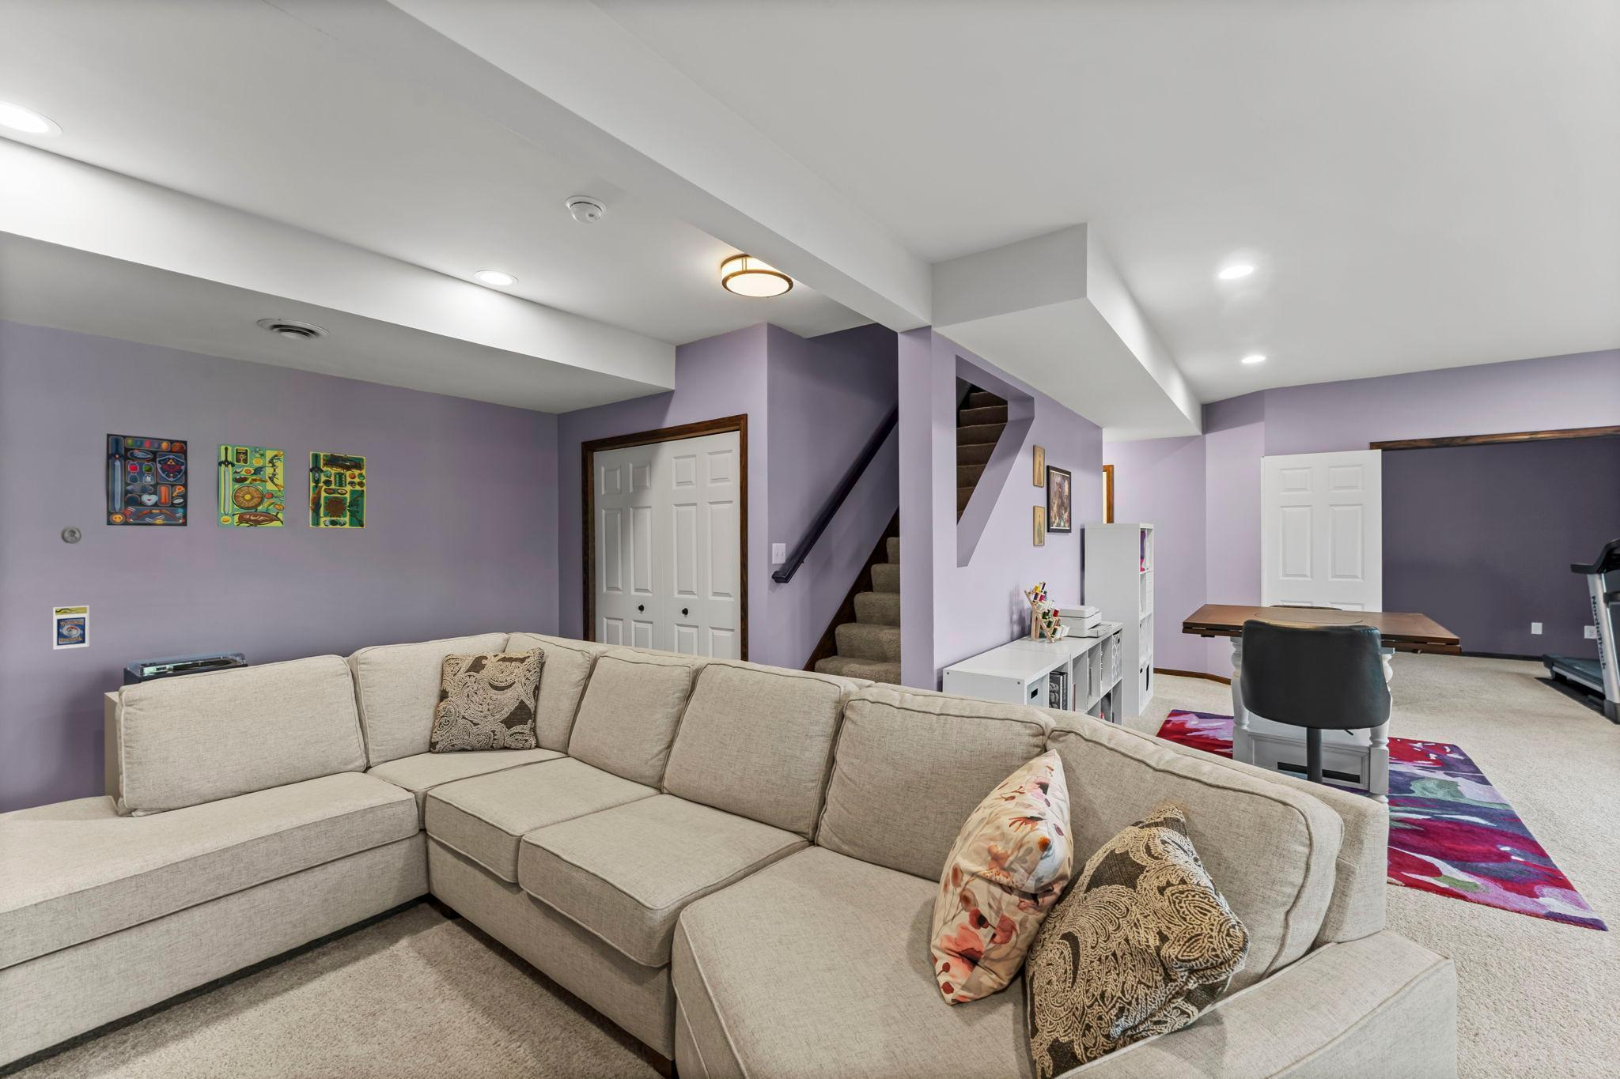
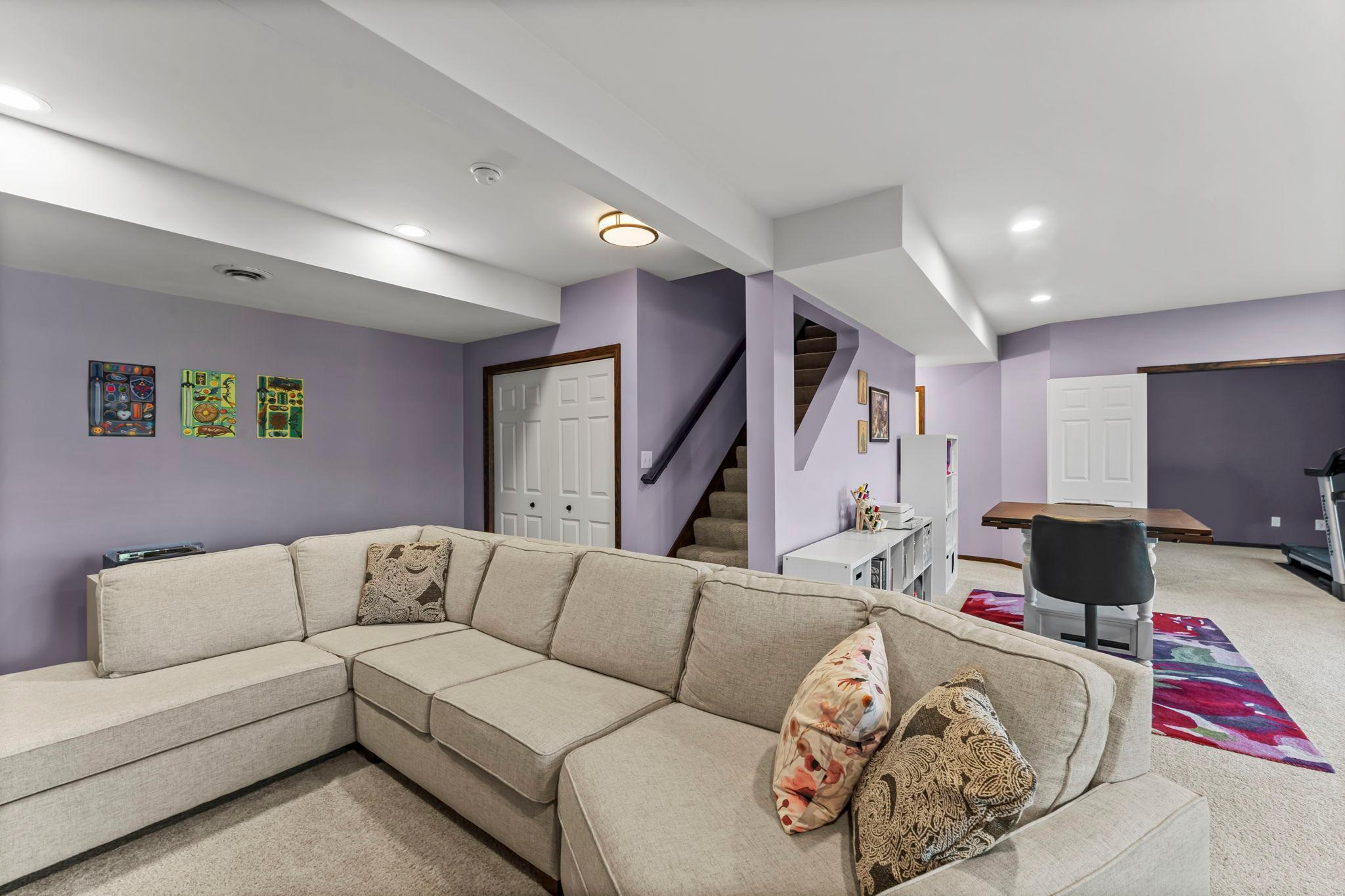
- trading card display case (71, 627)
- medallion (71, 535)
